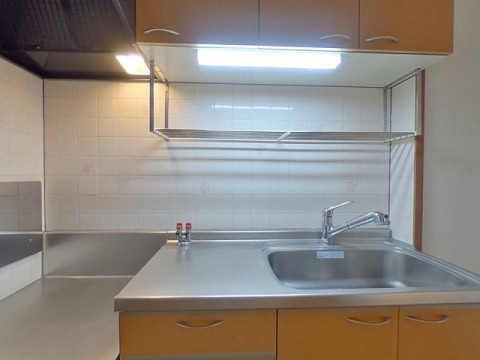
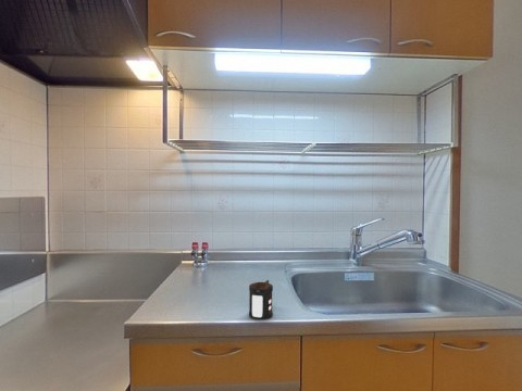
+ mug (262, 297)
